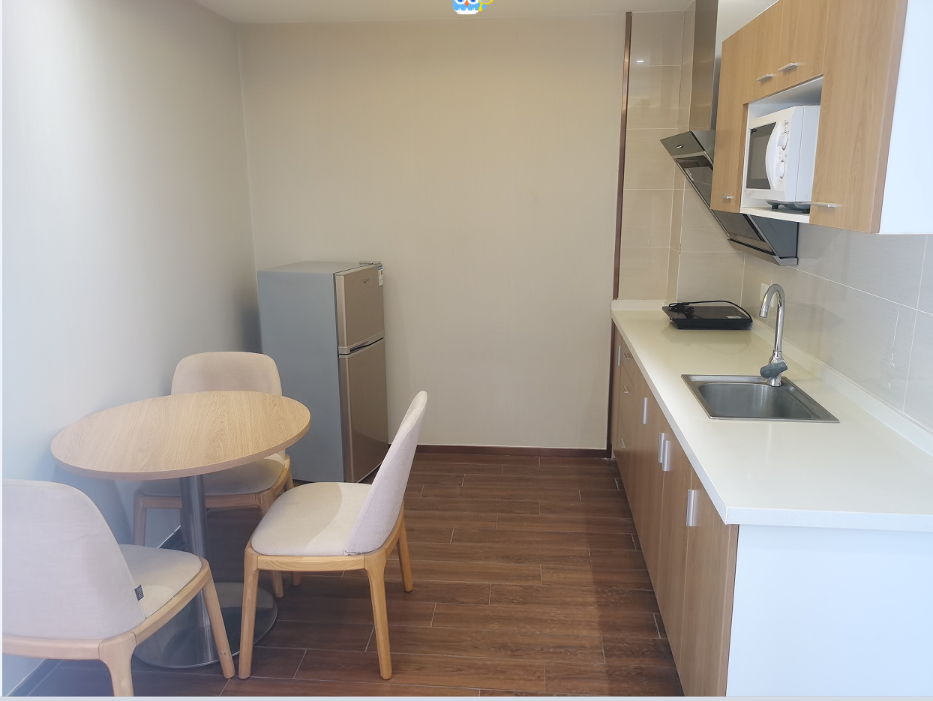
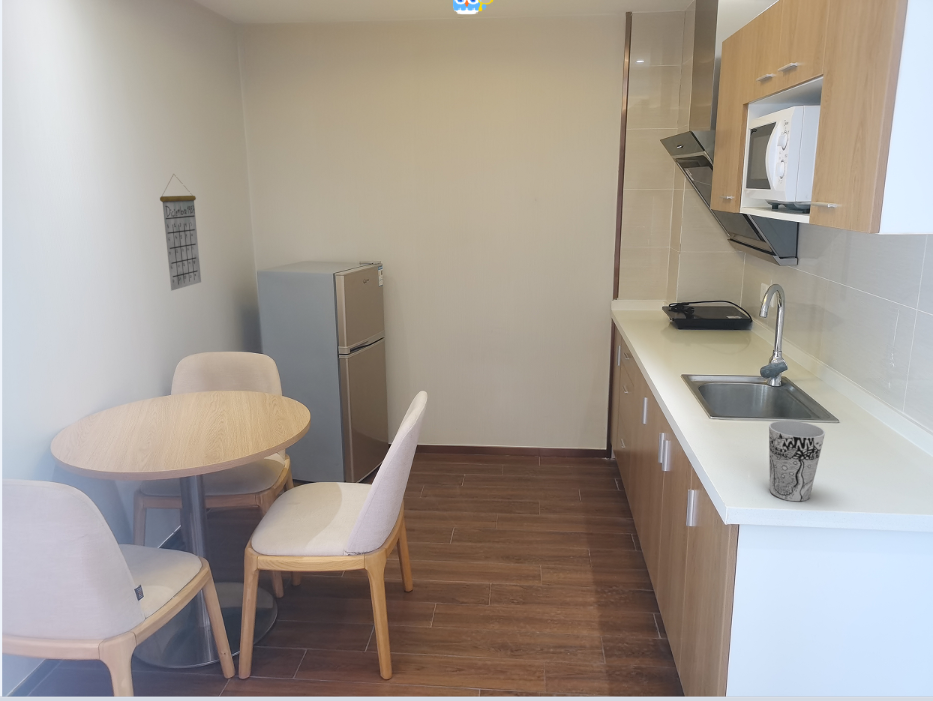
+ calendar (181, 230)
+ cup (793, 461)
